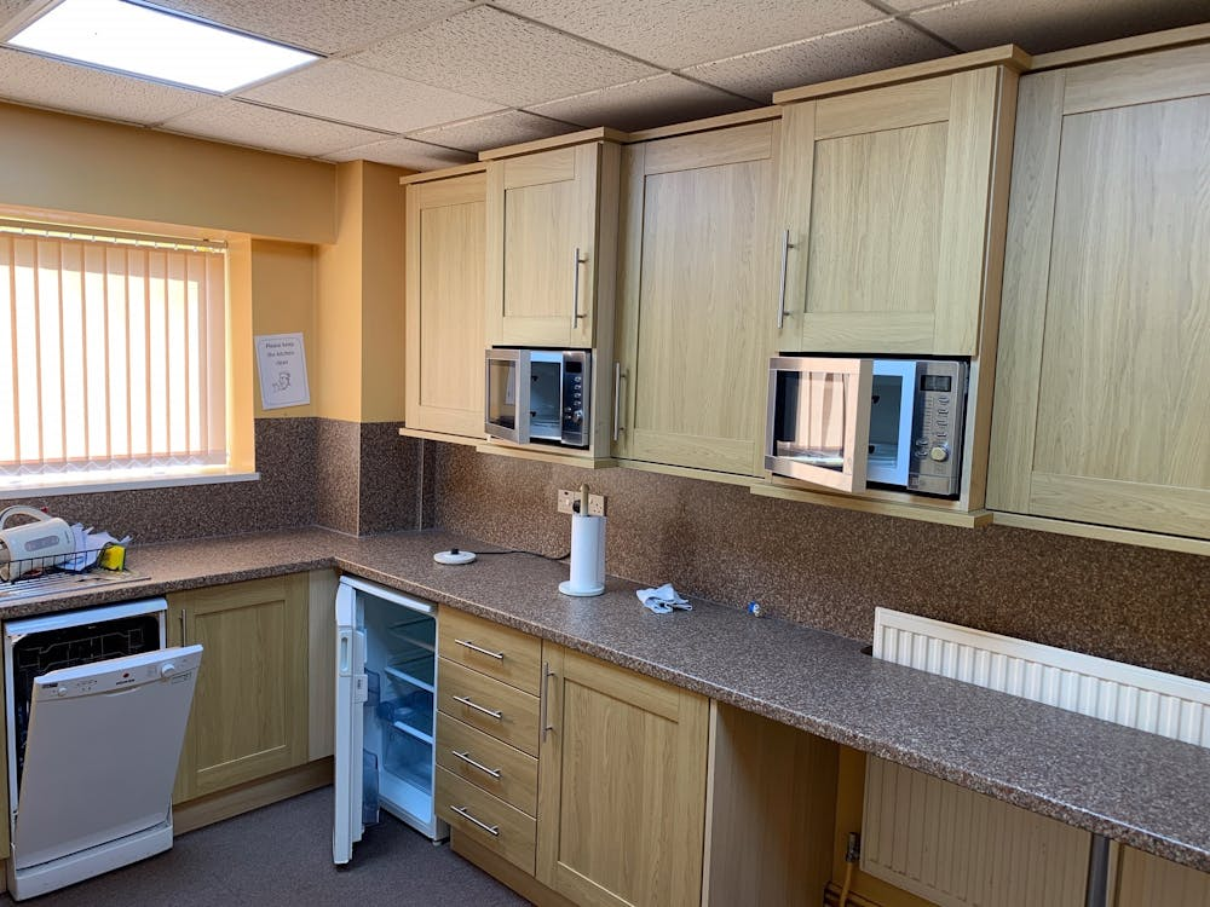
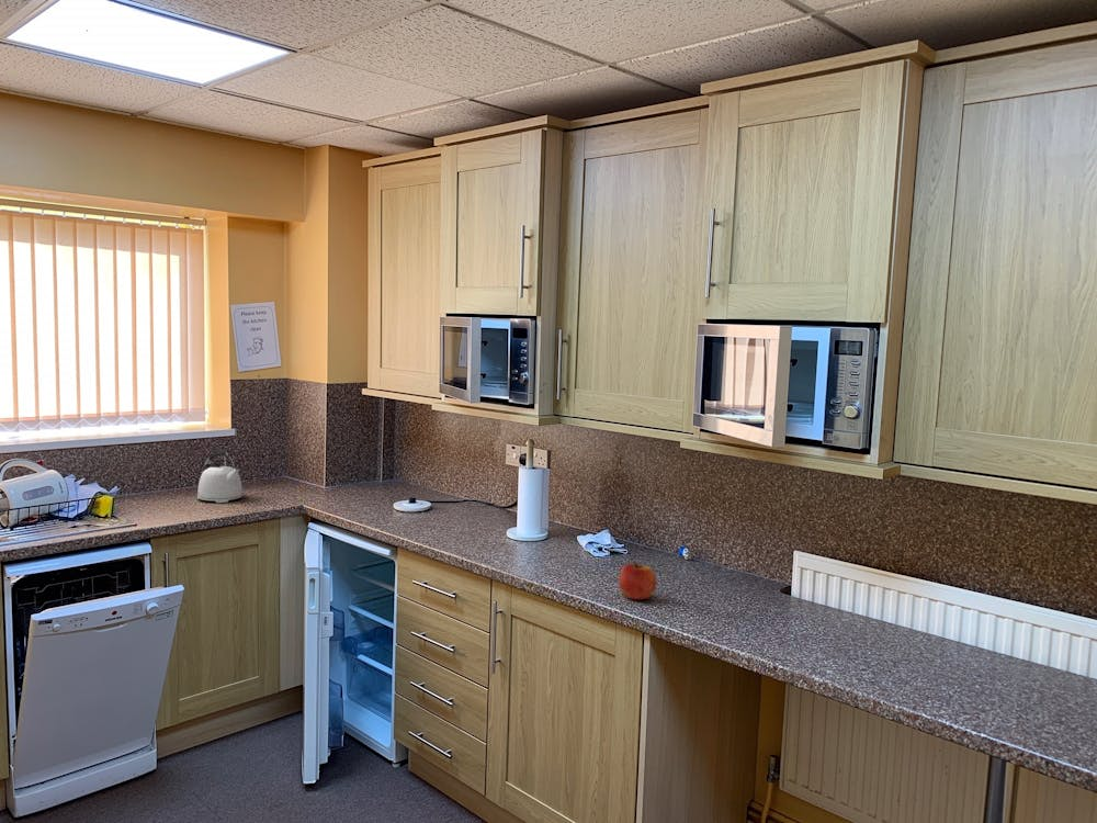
+ apple (637, 579)
+ kettle (220, 474)
